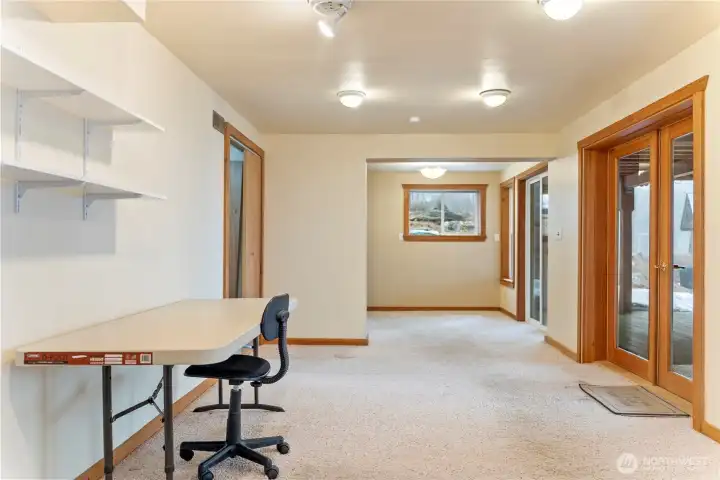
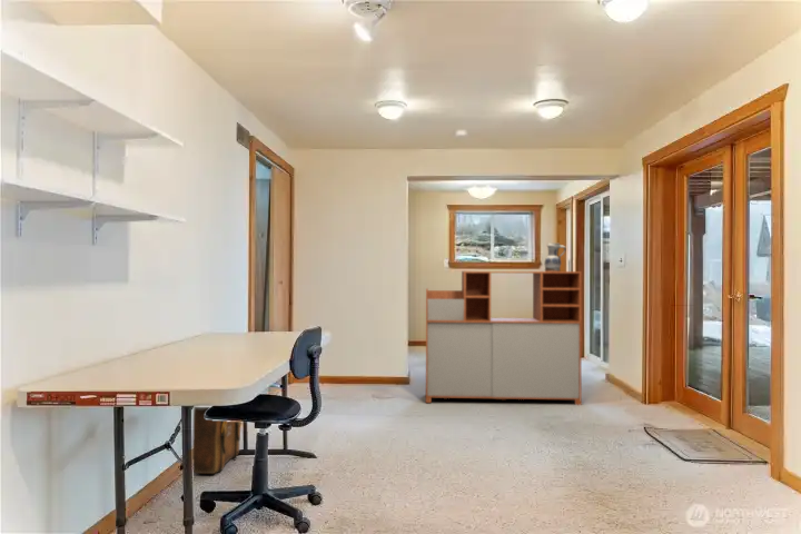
+ storage cabinet (500, 335)
+ ceramic jug (555, 256)
+ backpack (219, 421)
